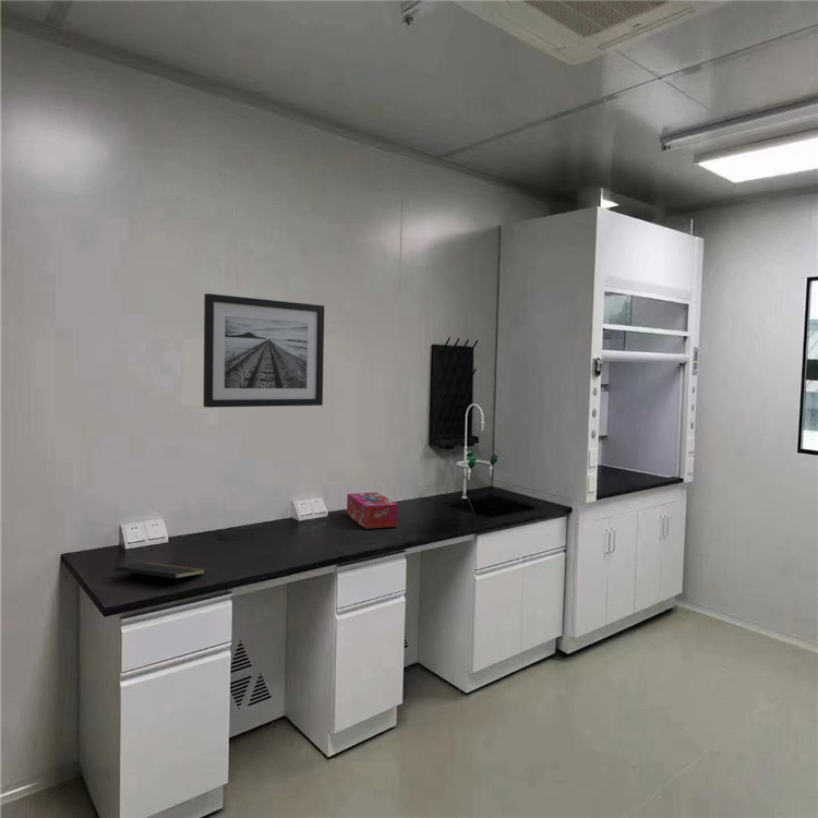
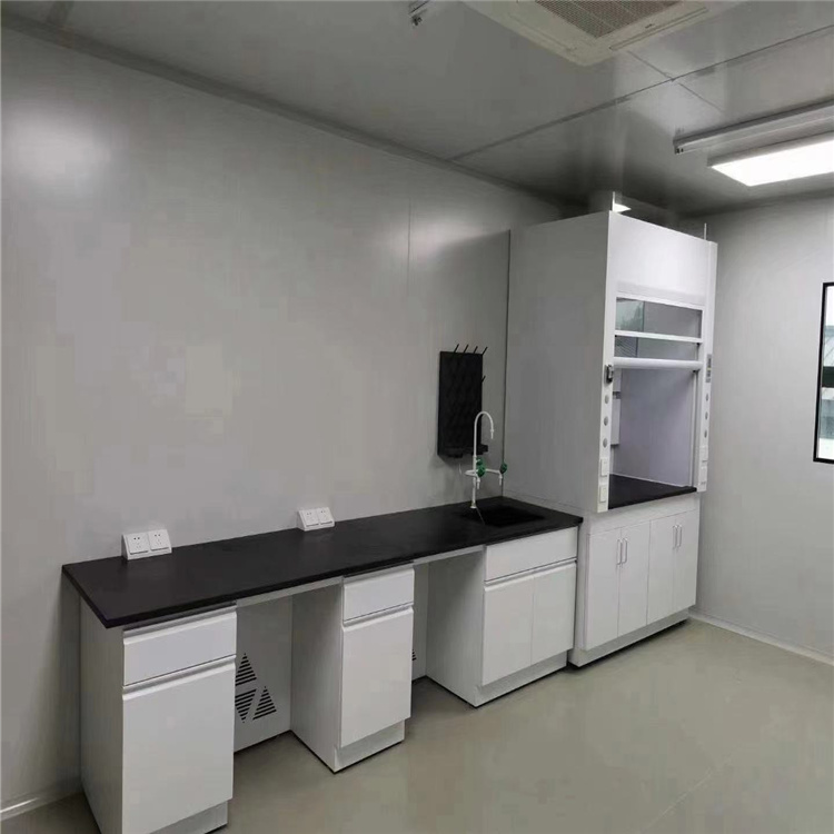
- wall art (267, 353)
- notepad (160, 569)
- tissue box (371, 509)
